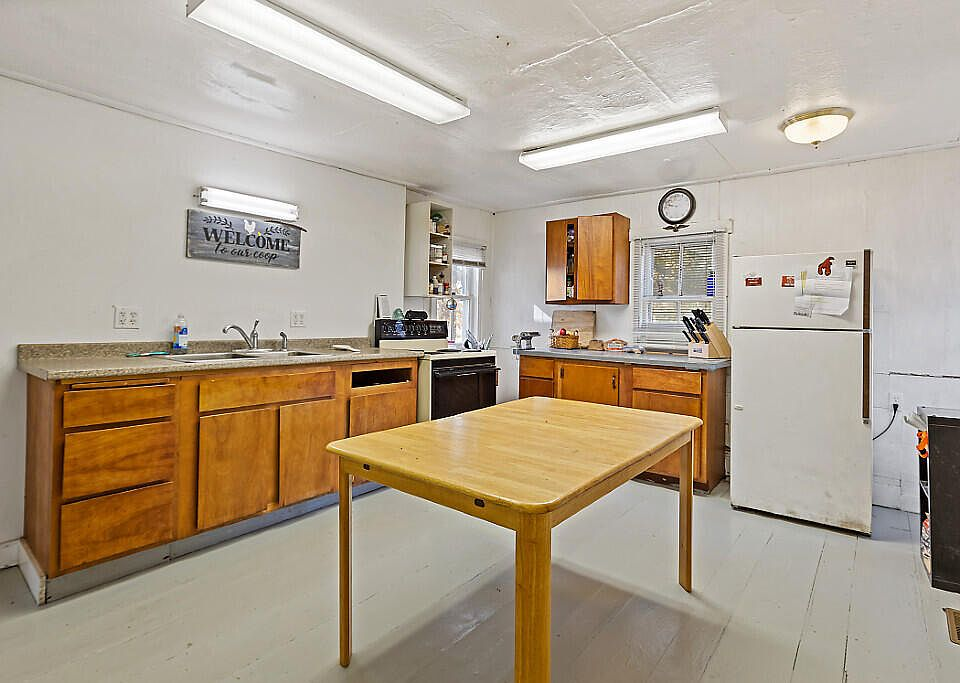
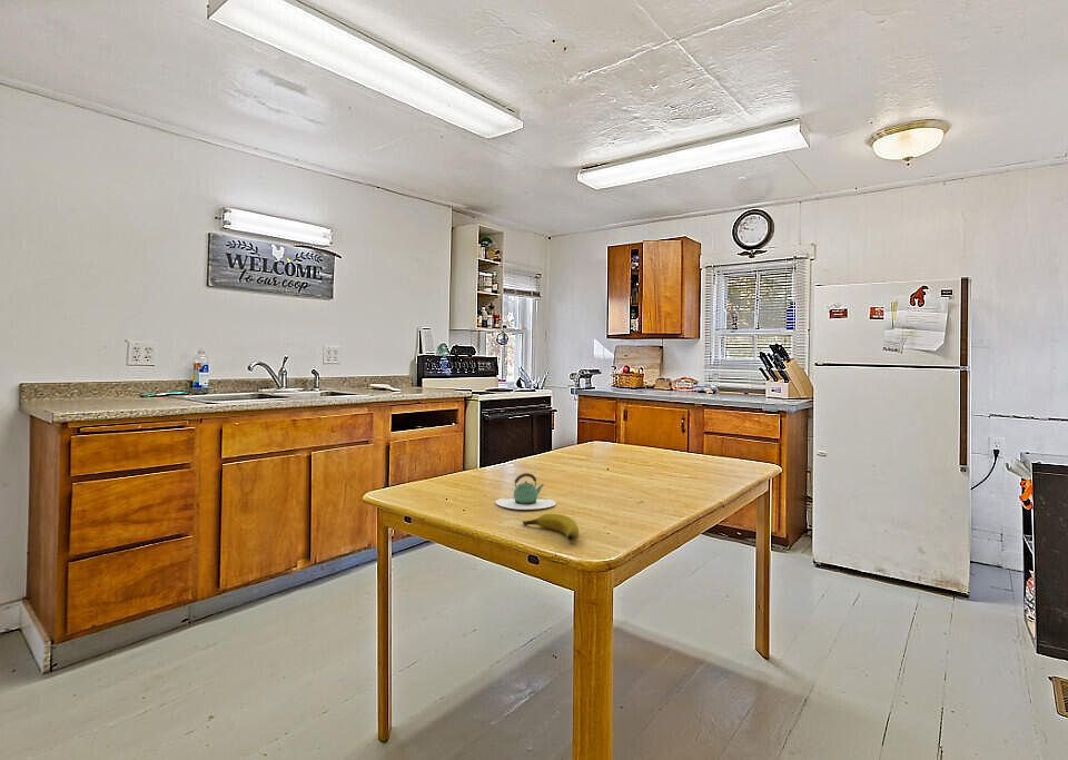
+ banana (554, 524)
+ teapot (525, 487)
